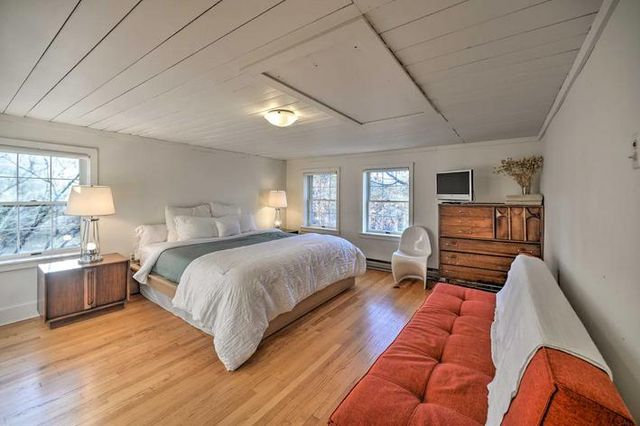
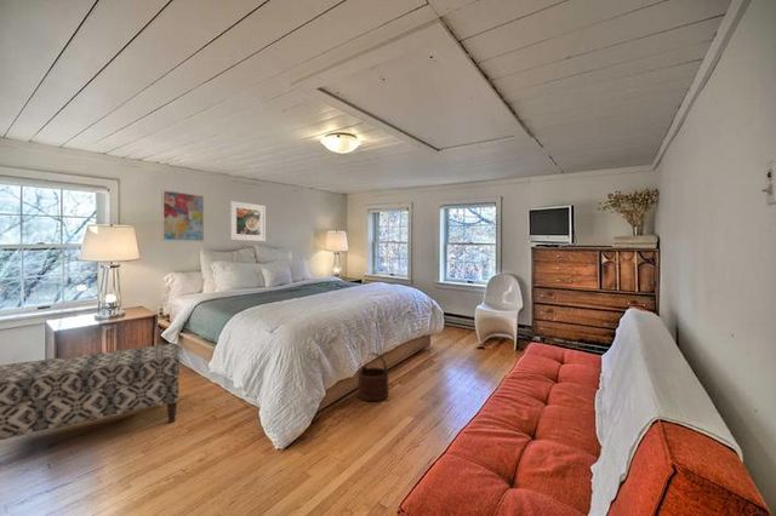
+ wall art (183, 217)
+ wooden bucket (372, 374)
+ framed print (247, 222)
+ bench (92, 395)
